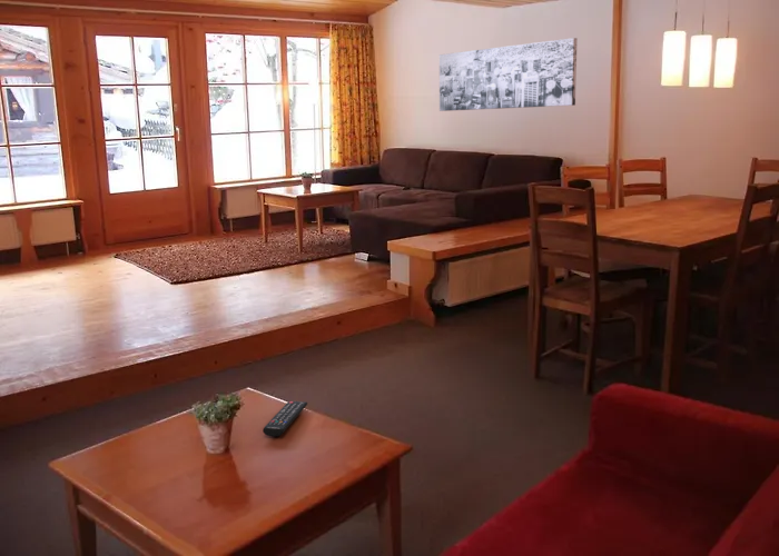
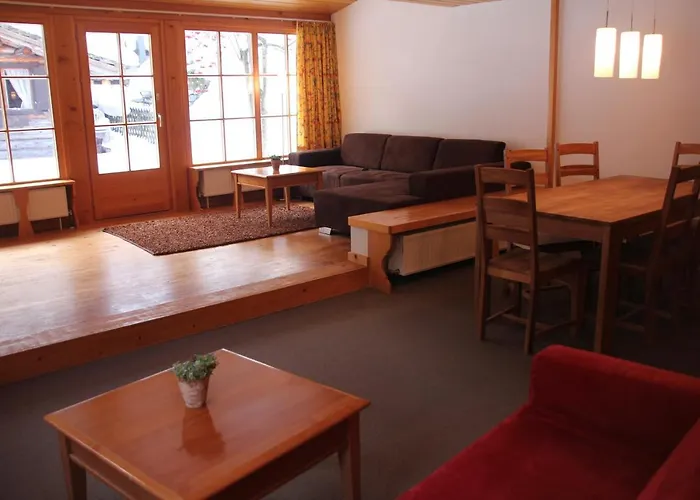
- wall art (501, 78)
- remote control (286, 417)
